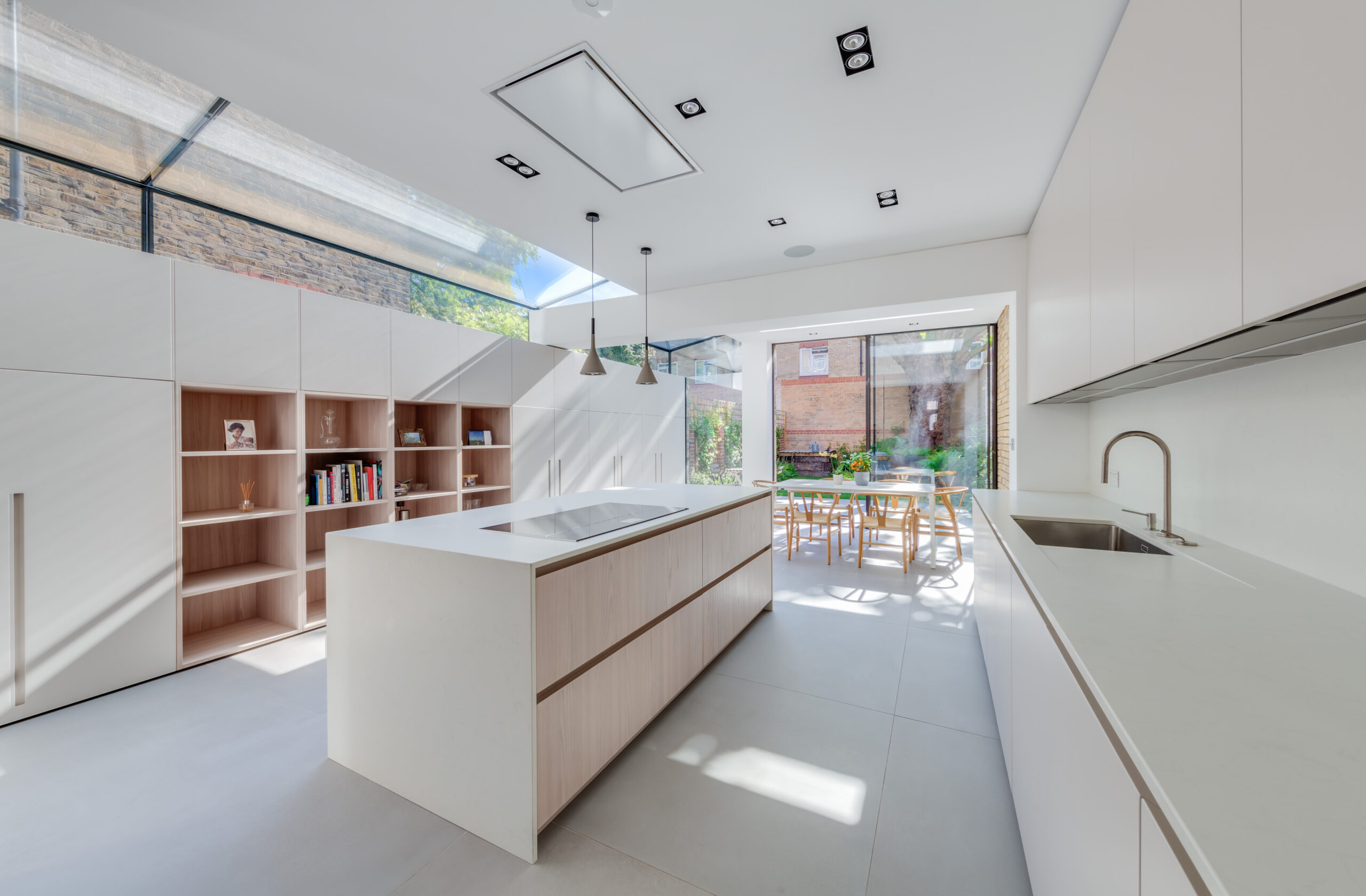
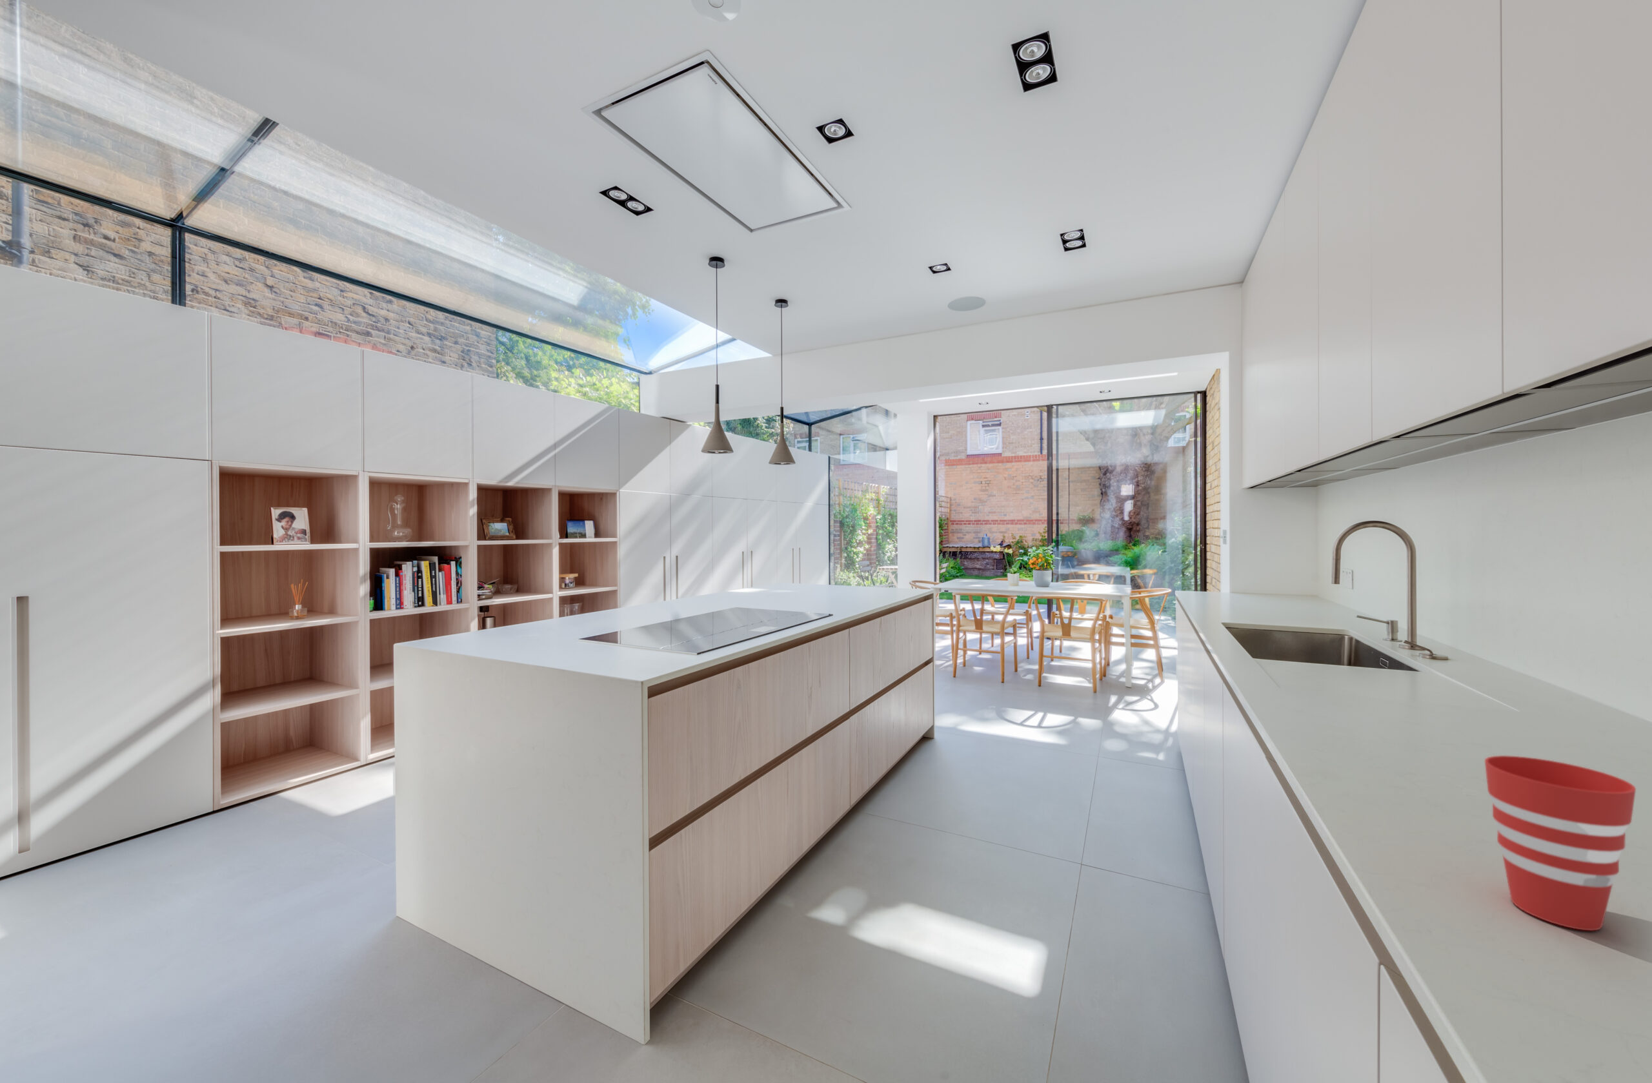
+ cup (1555, 842)
